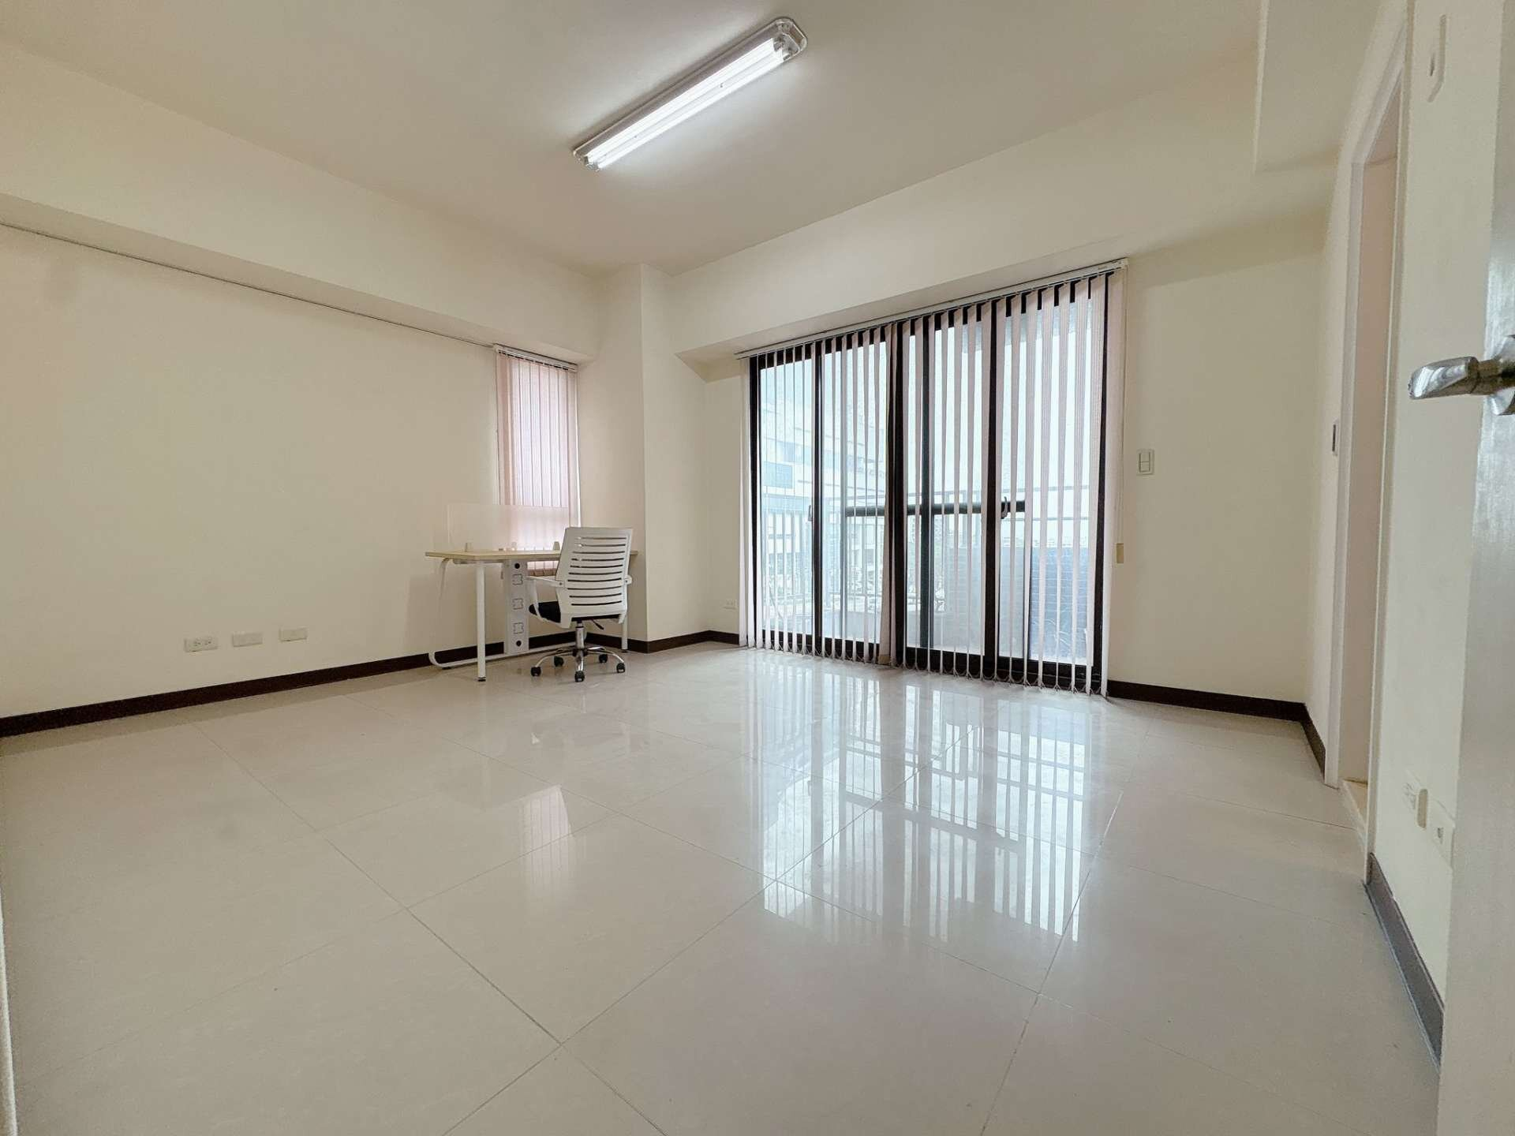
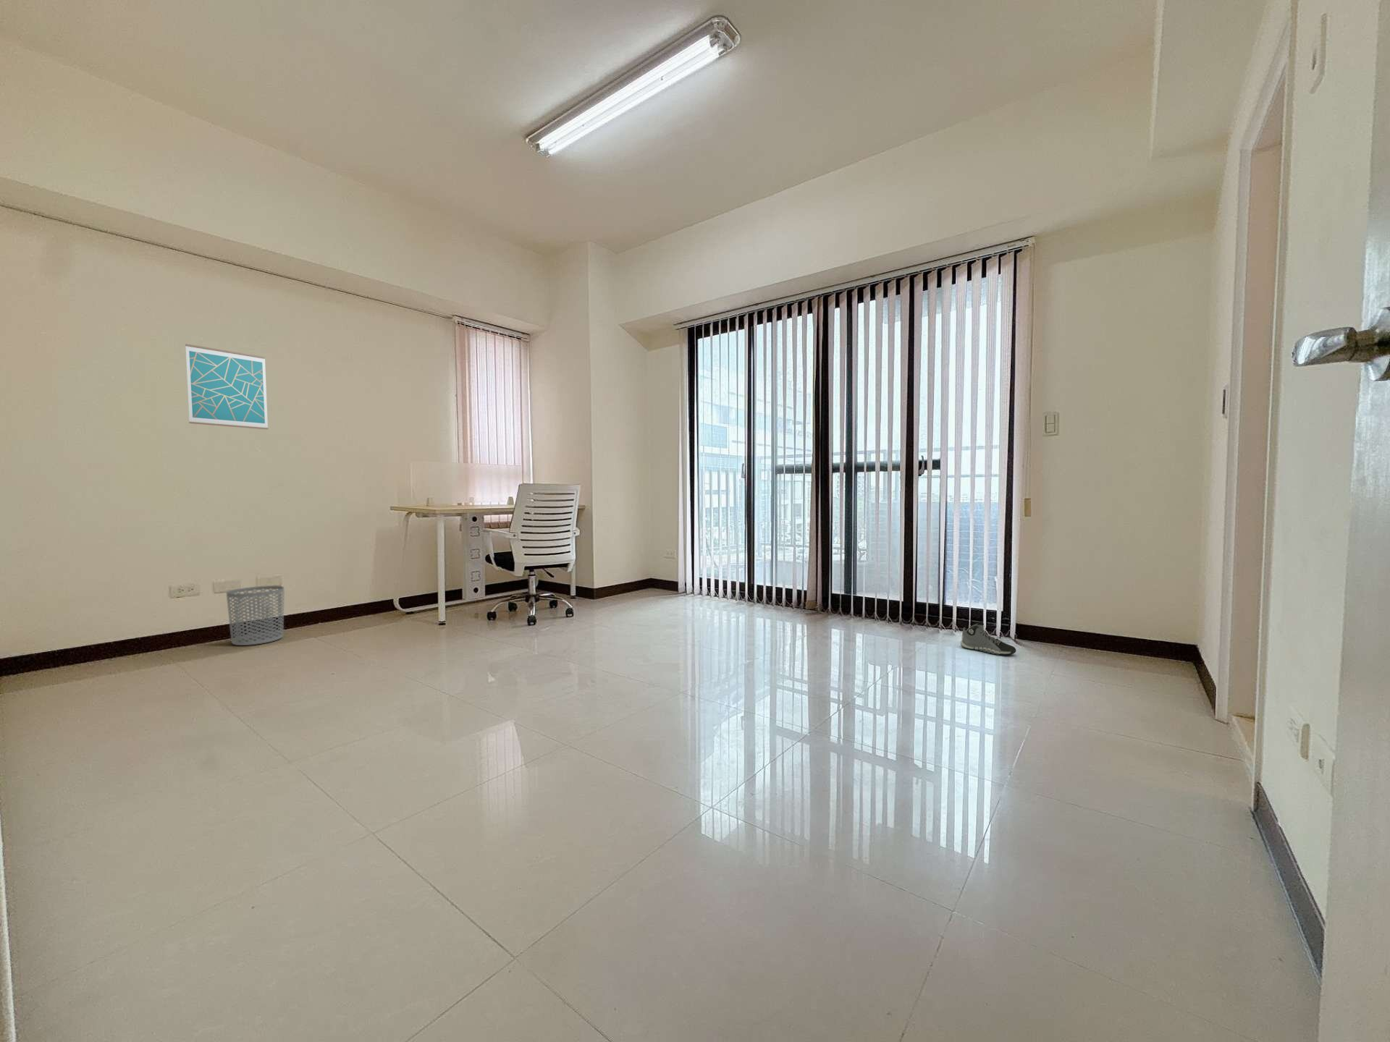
+ wall art (228, 389)
+ sneaker (987, 637)
+ waste bin (256, 615)
